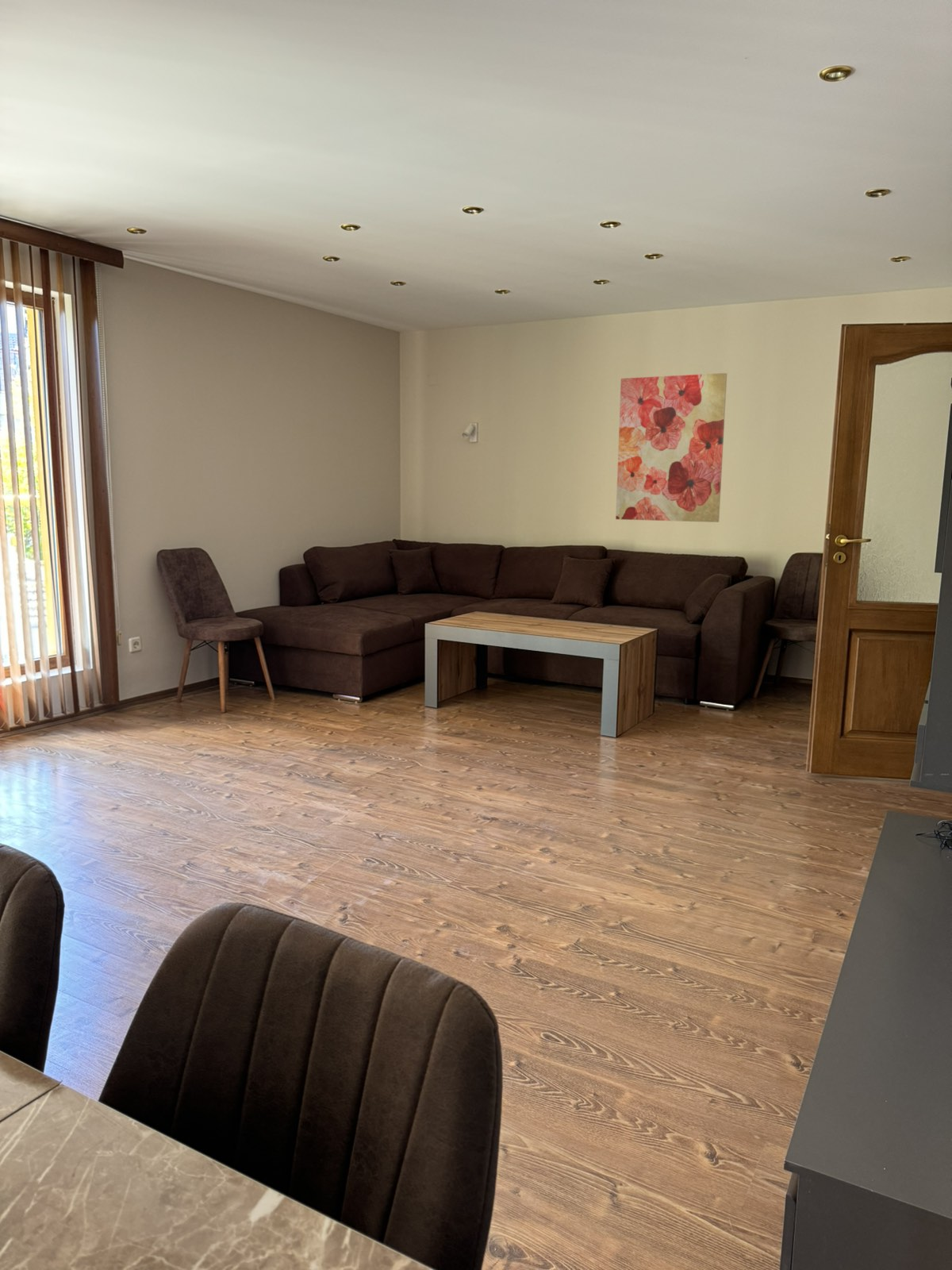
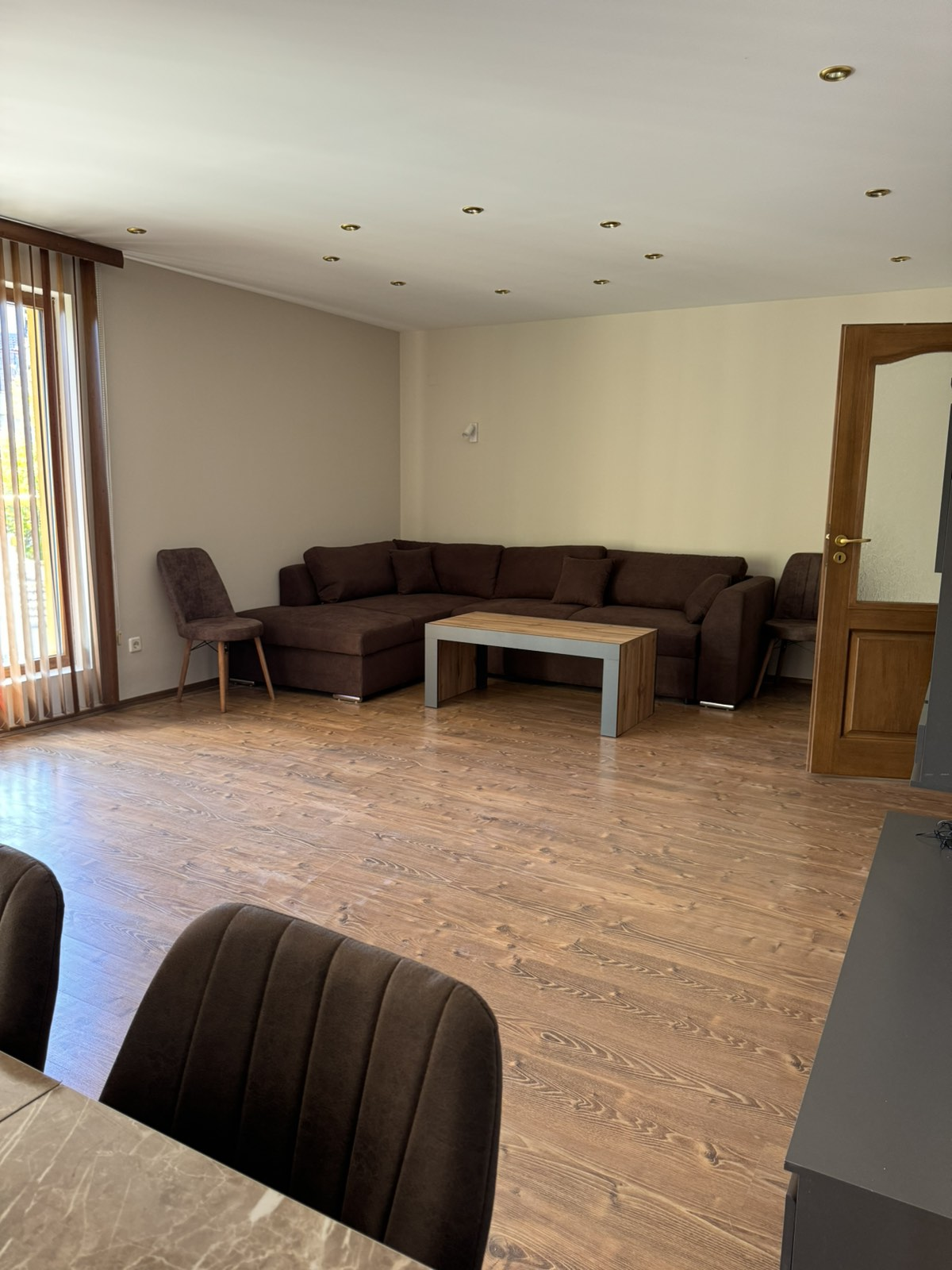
- wall art (669, 448)
